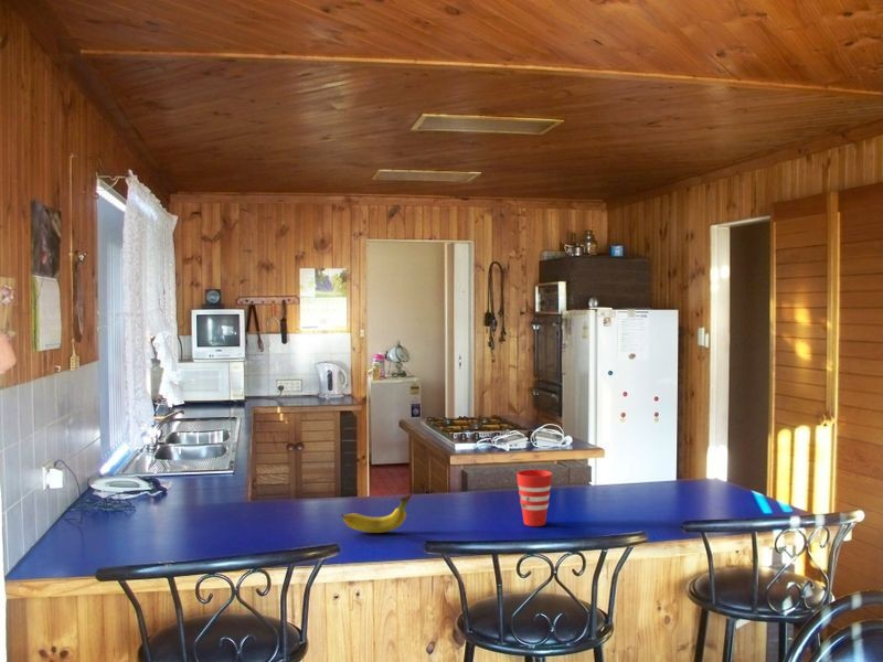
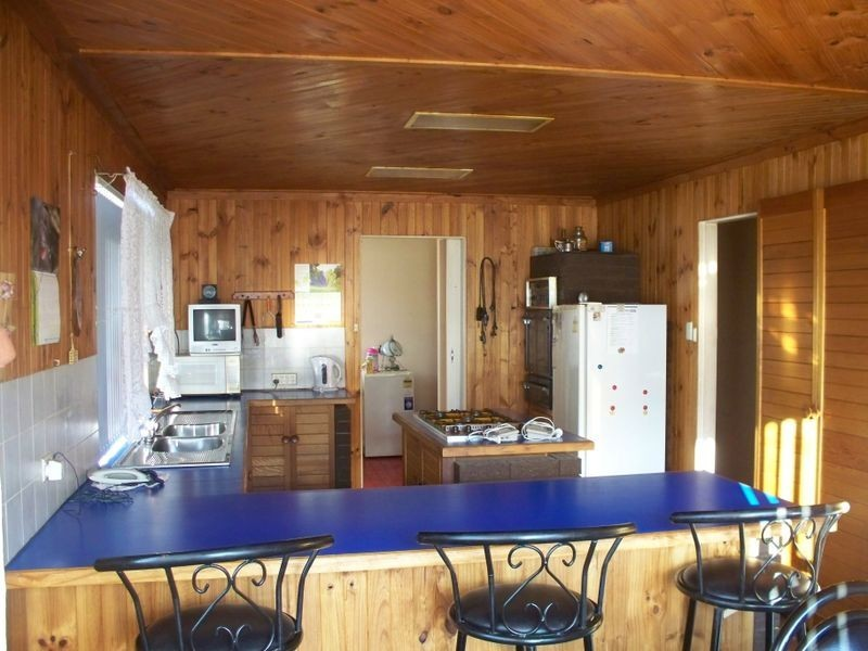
- fruit (376, 517)
- cup (534, 498)
